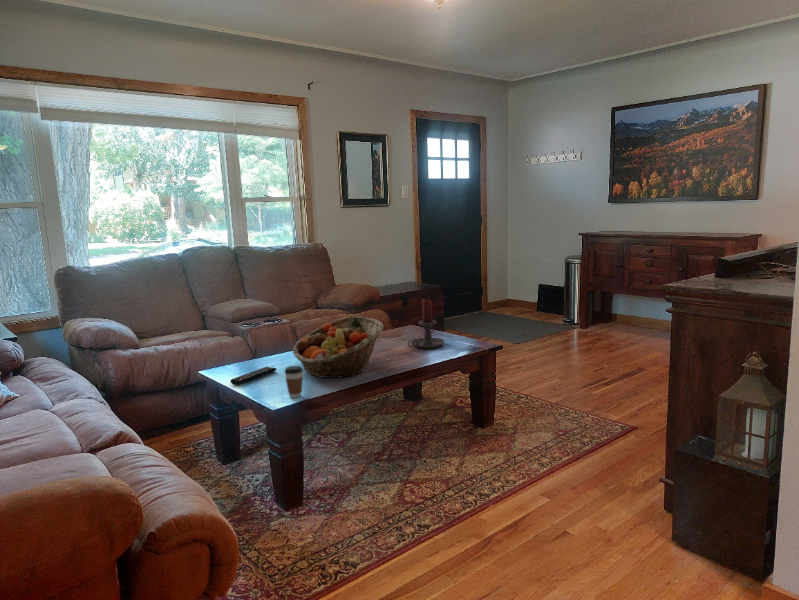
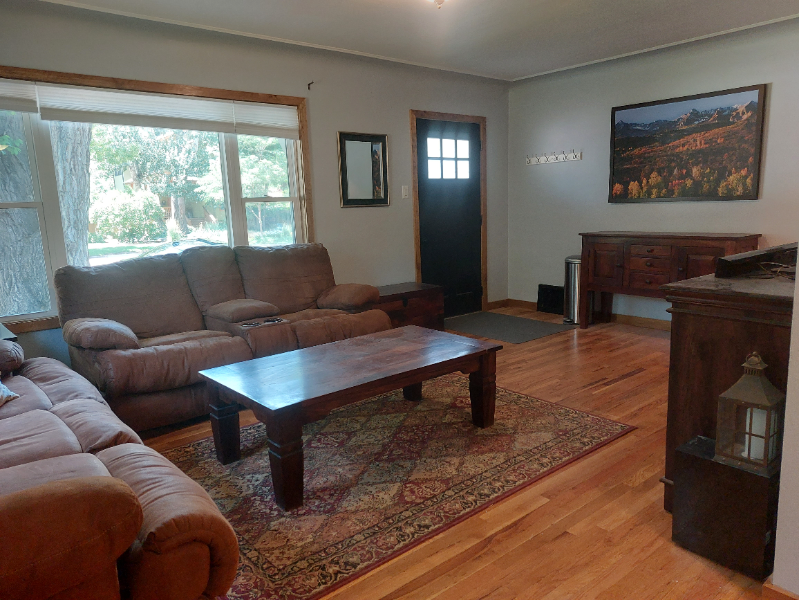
- coffee cup (294, 381)
- remote control (254, 375)
- candle holder (423, 323)
- fruit basket (338, 345)
